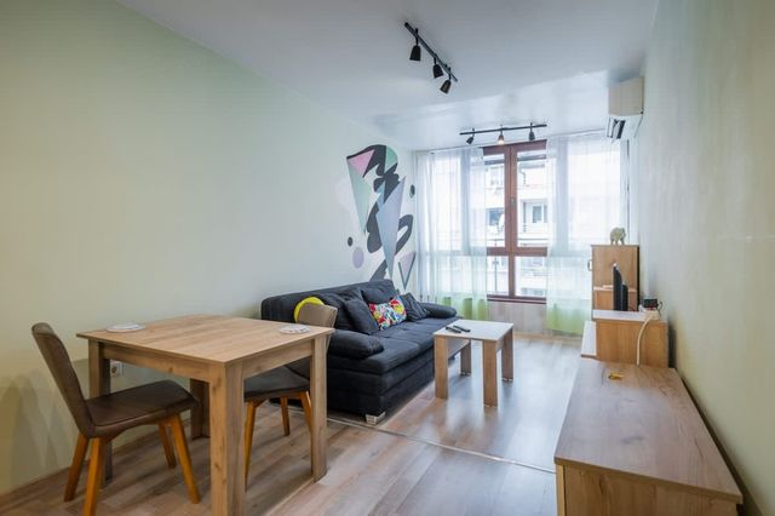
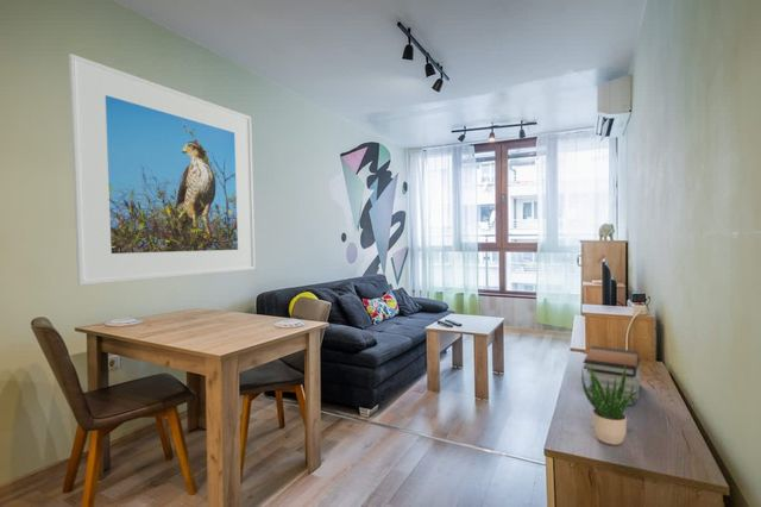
+ book stack (612, 374)
+ potted plant (606, 399)
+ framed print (181, 183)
